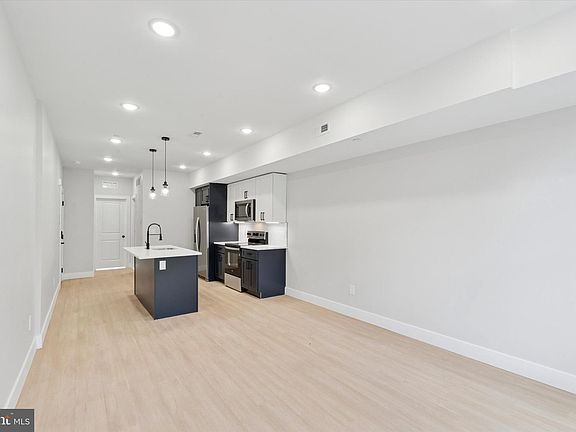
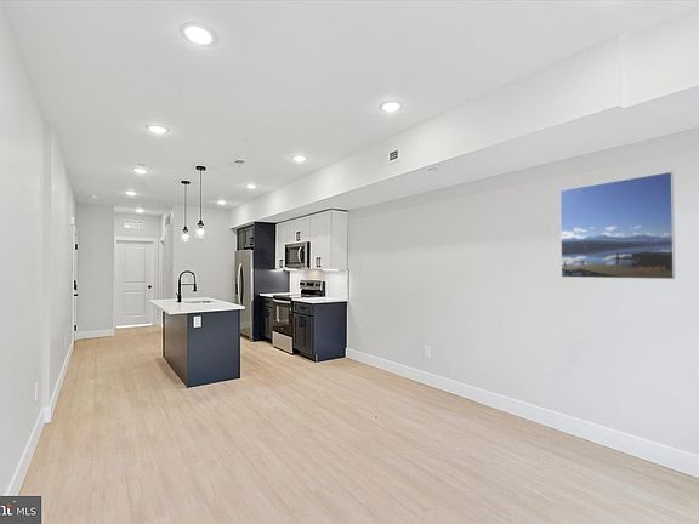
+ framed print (610, 229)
